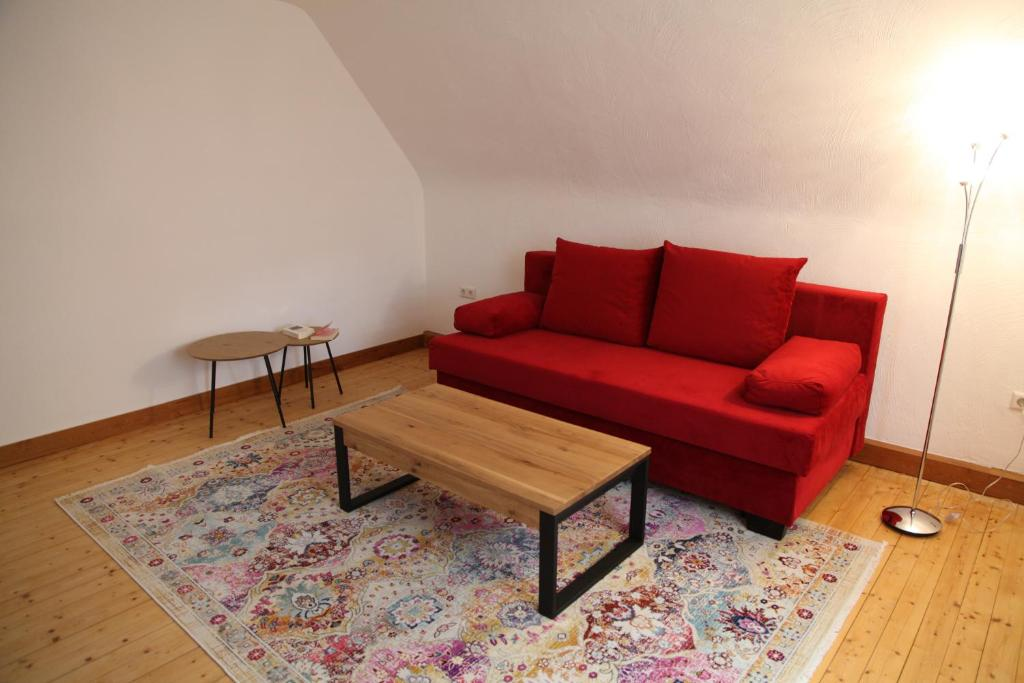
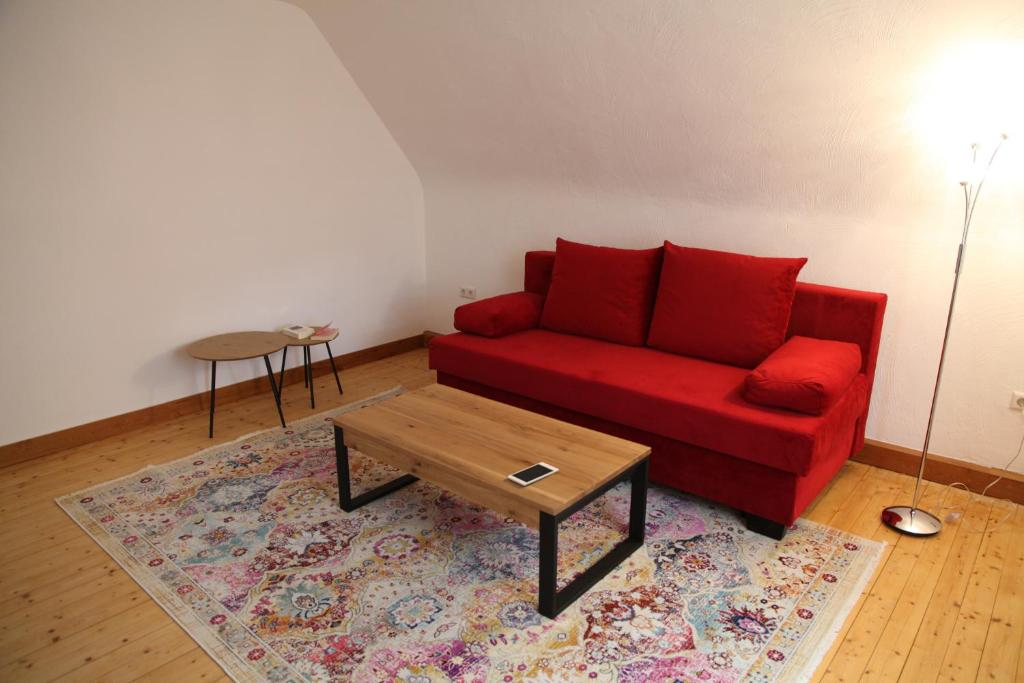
+ cell phone (533, 473)
